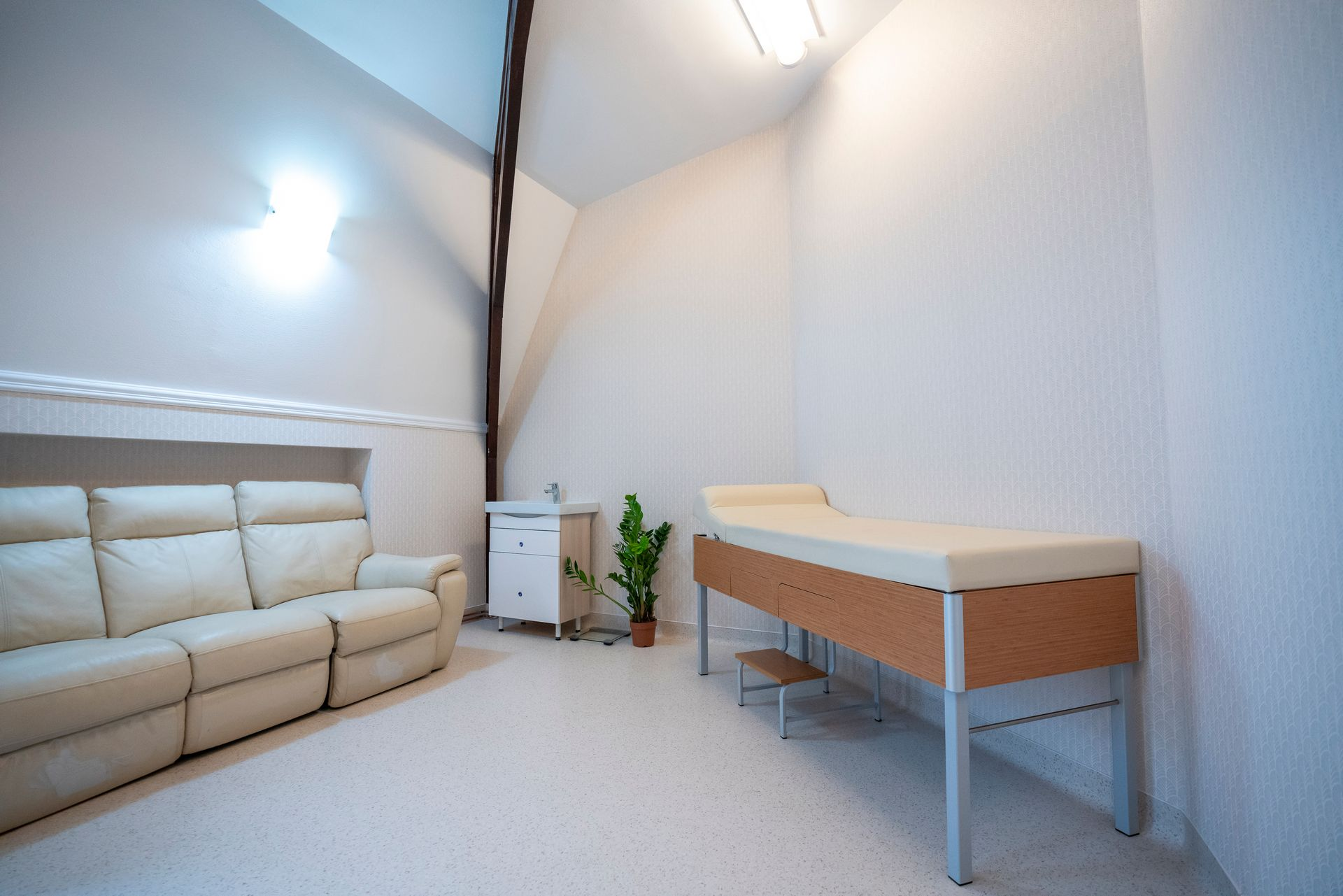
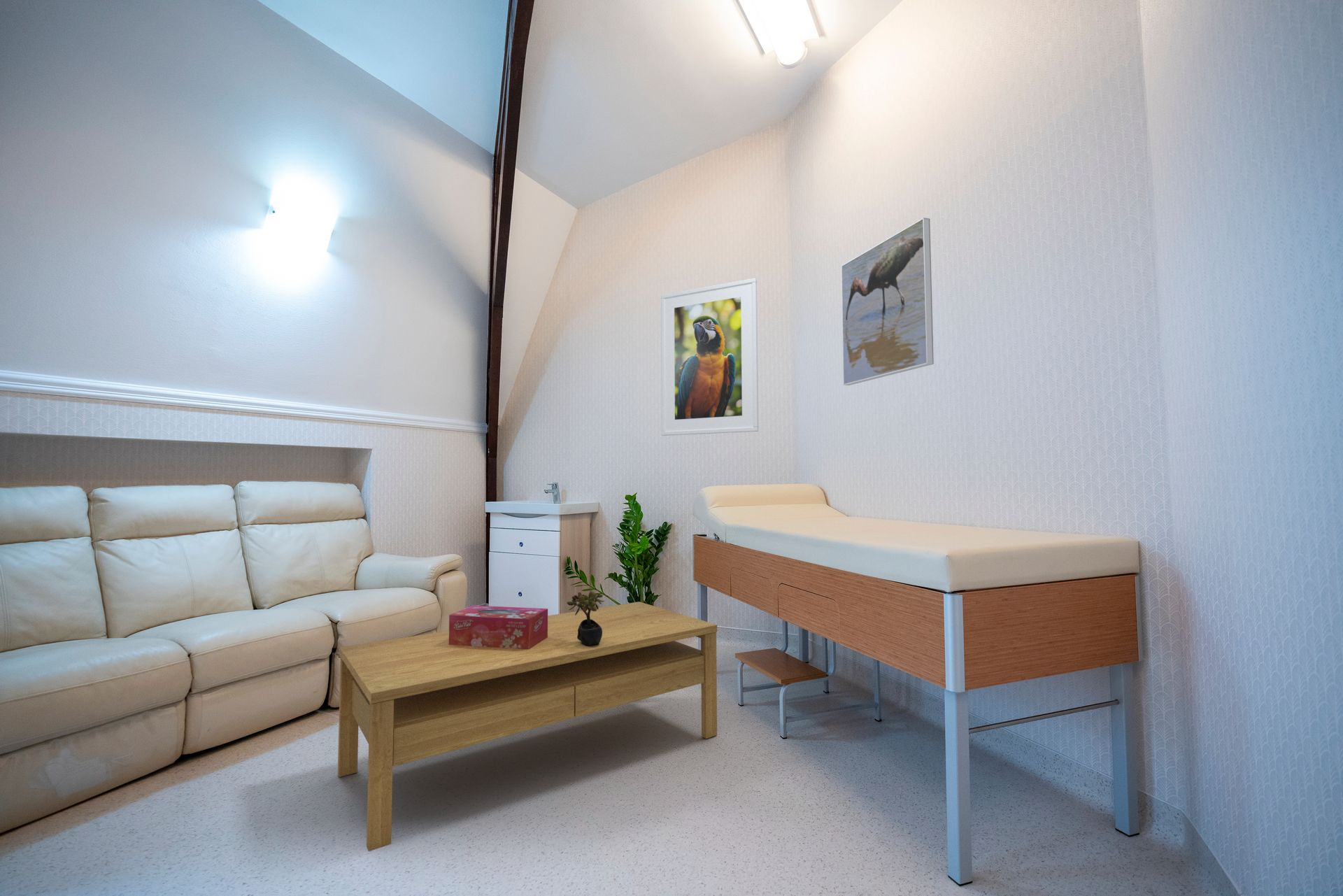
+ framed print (707, 360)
+ tissue box (499, 625)
+ coffee table (541, 694)
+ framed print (882, 309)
+ succulent plant (588, 616)
